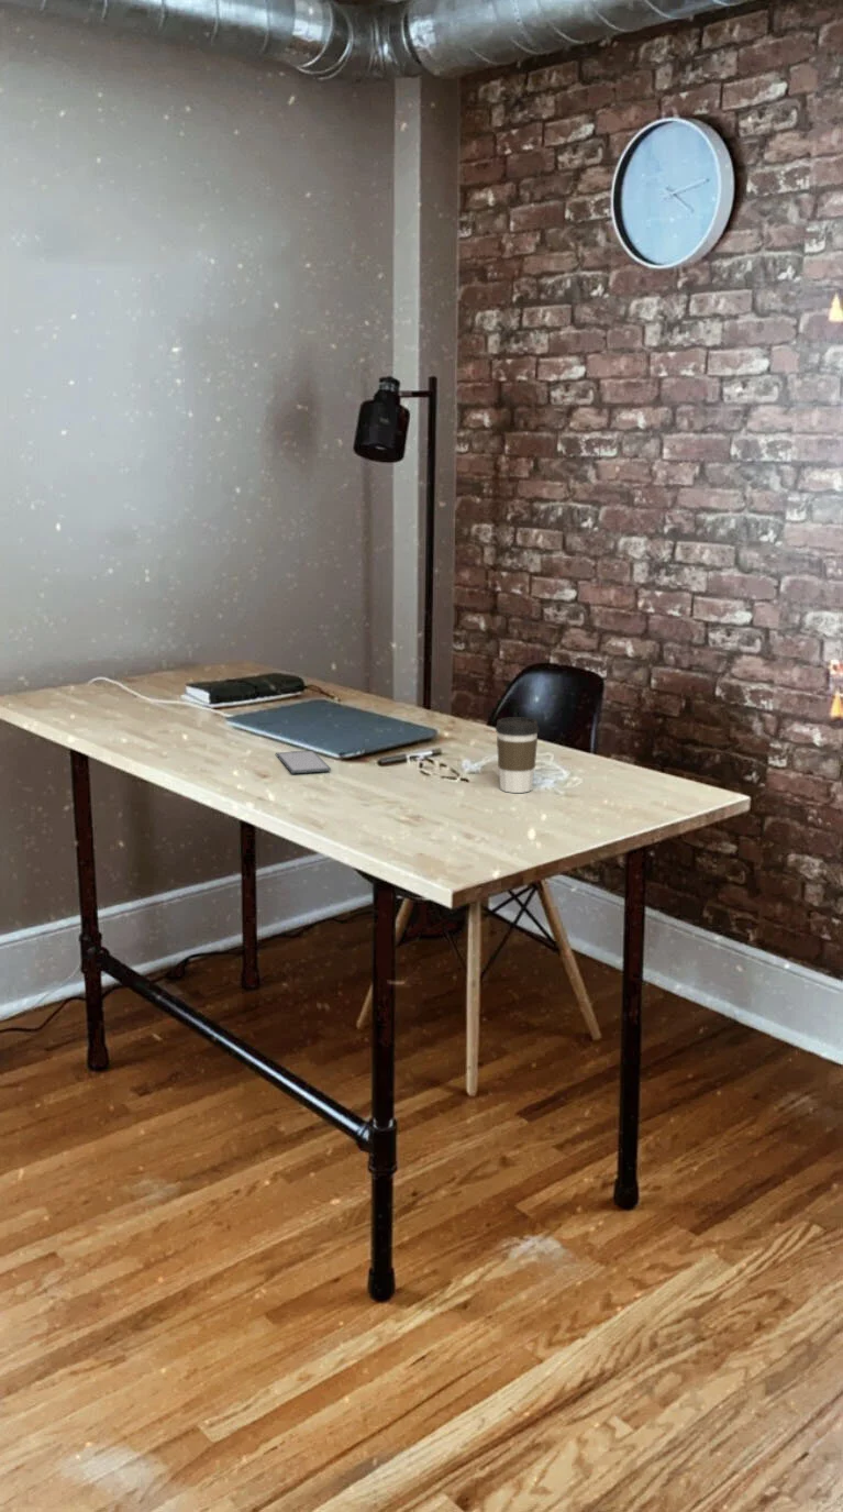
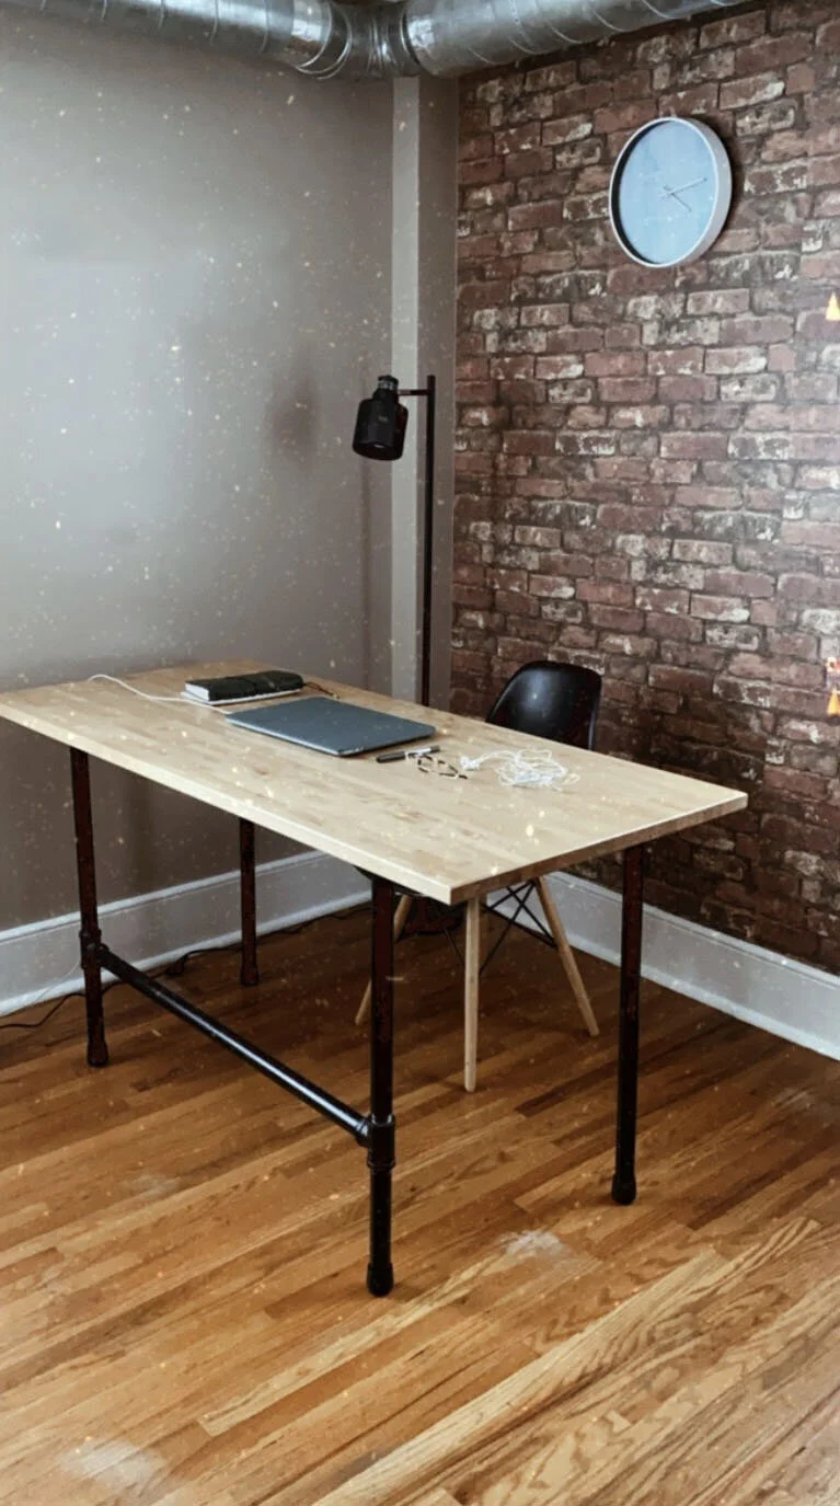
- coffee cup (517, 754)
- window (302, 761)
